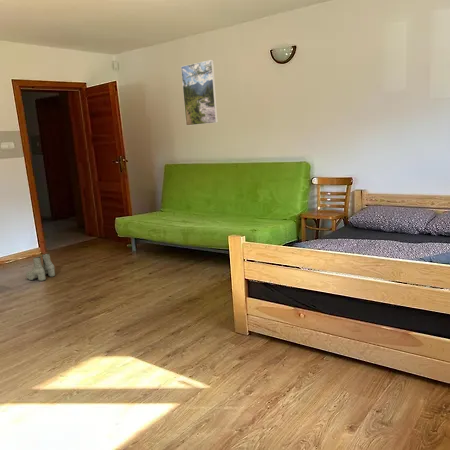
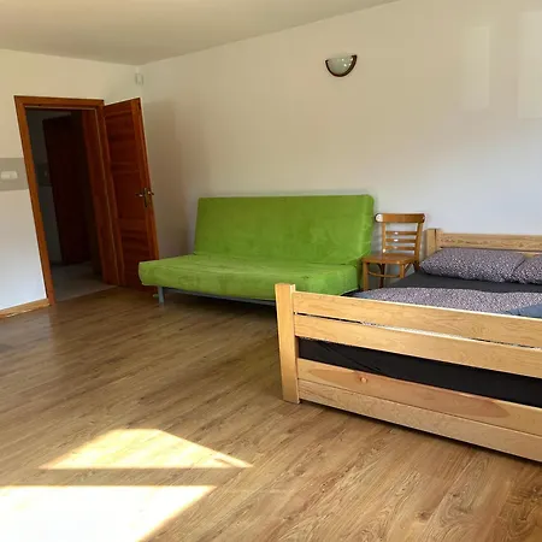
- boots (39, 266)
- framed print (199, 94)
